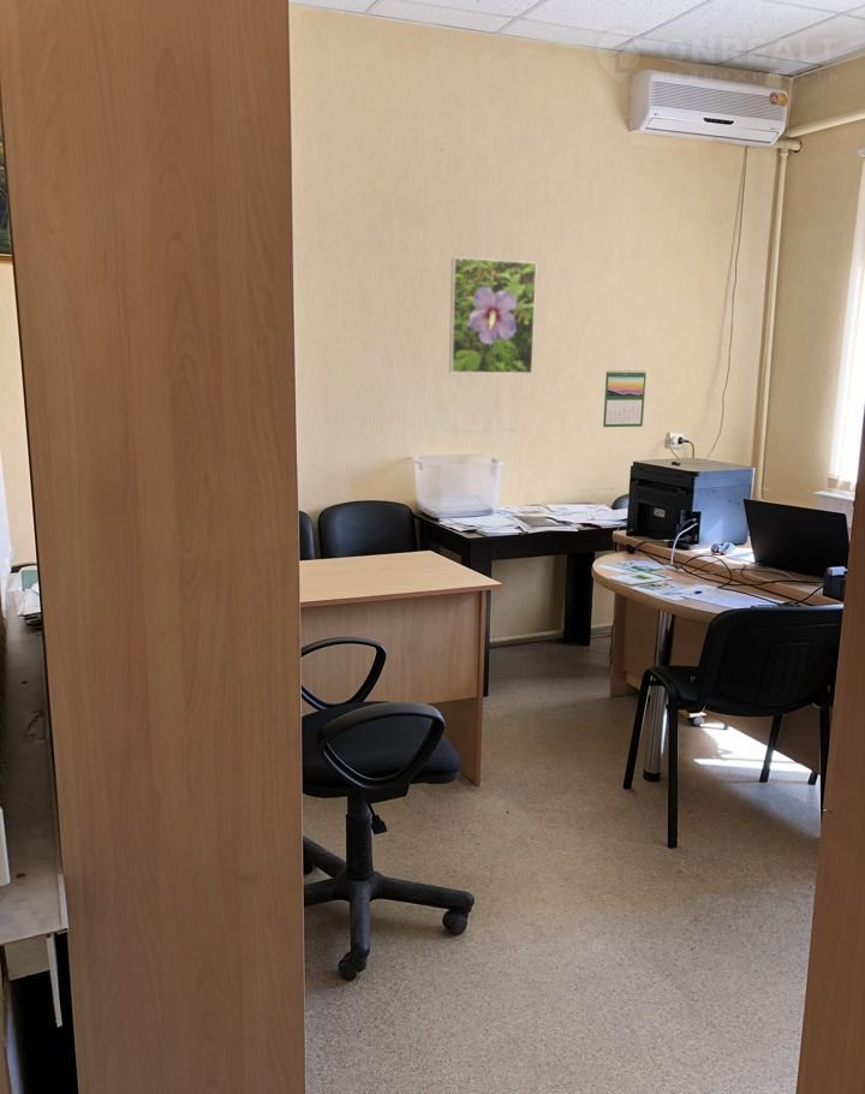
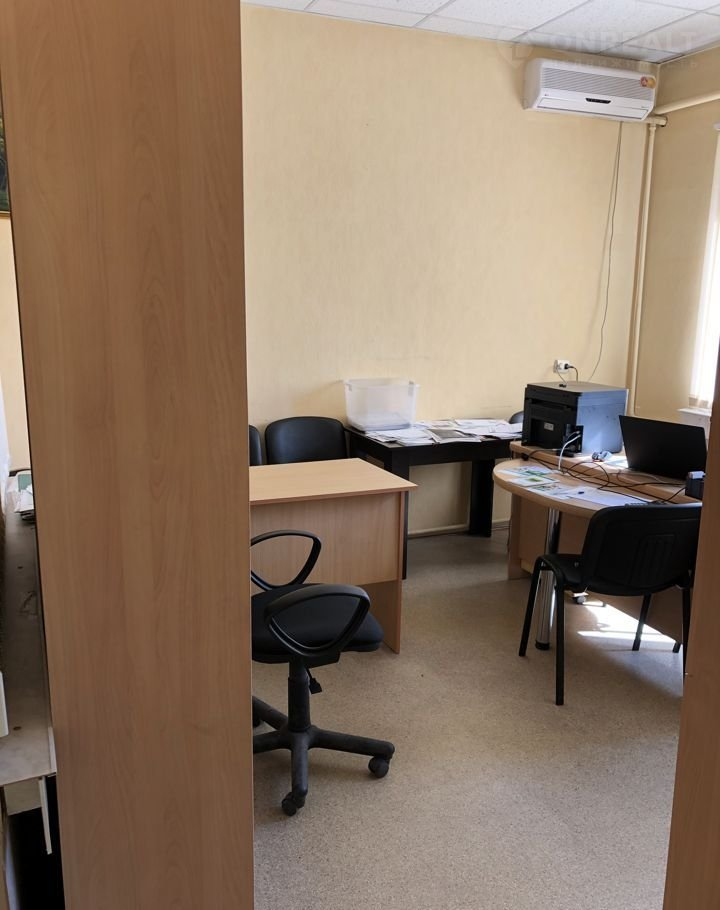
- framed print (493, 316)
- calendar (624, 398)
